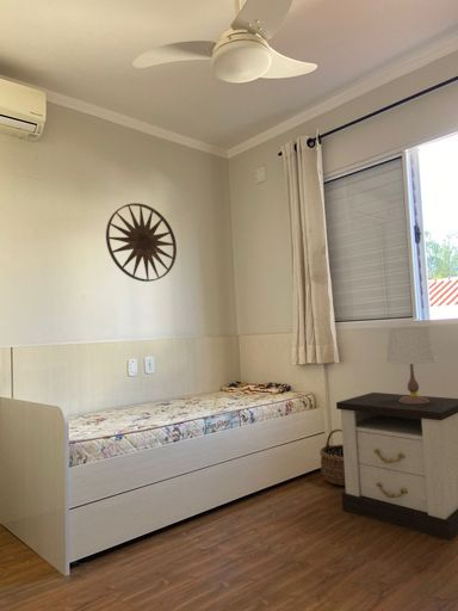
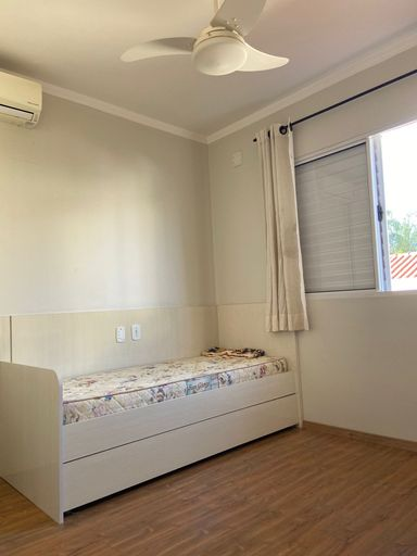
- wicker basket (342, 455)
- wall art (143, 242)
- nightstand (404, 456)
- table lamp (411, 364)
